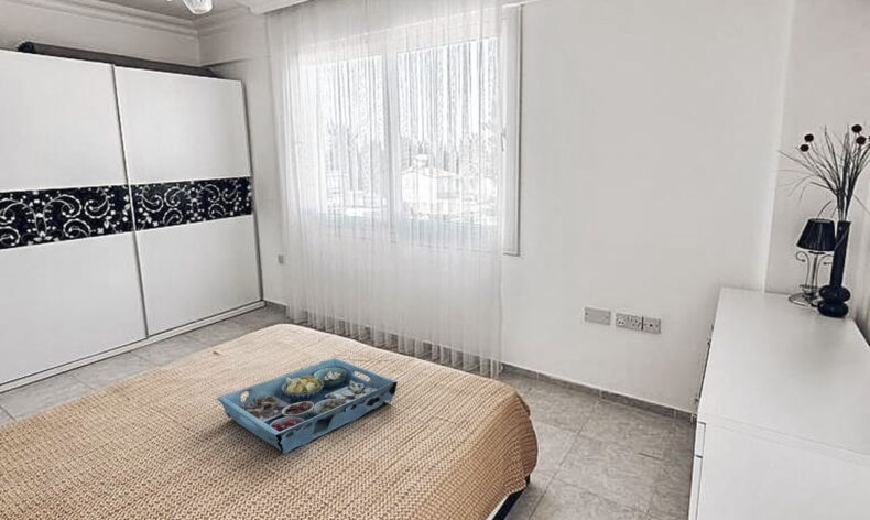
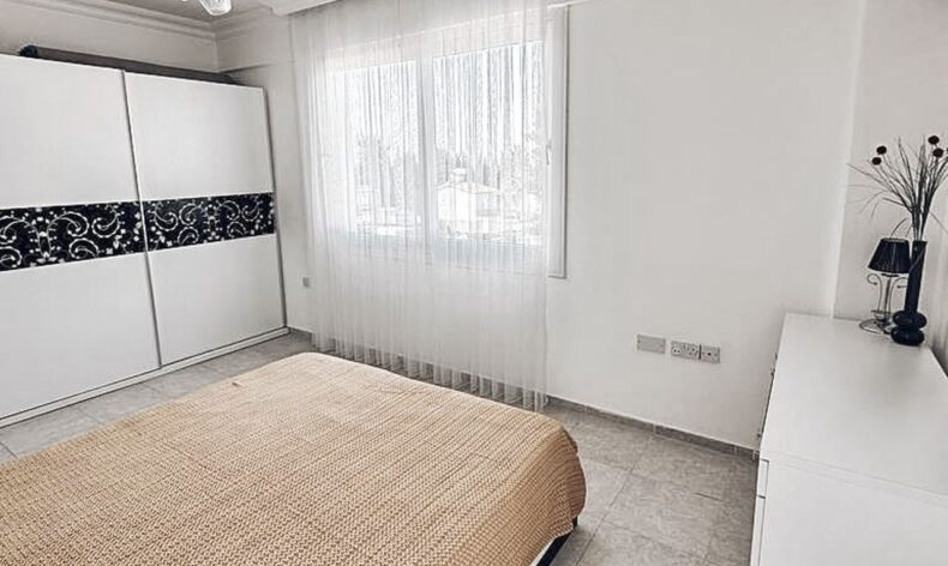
- serving tray (309, 397)
